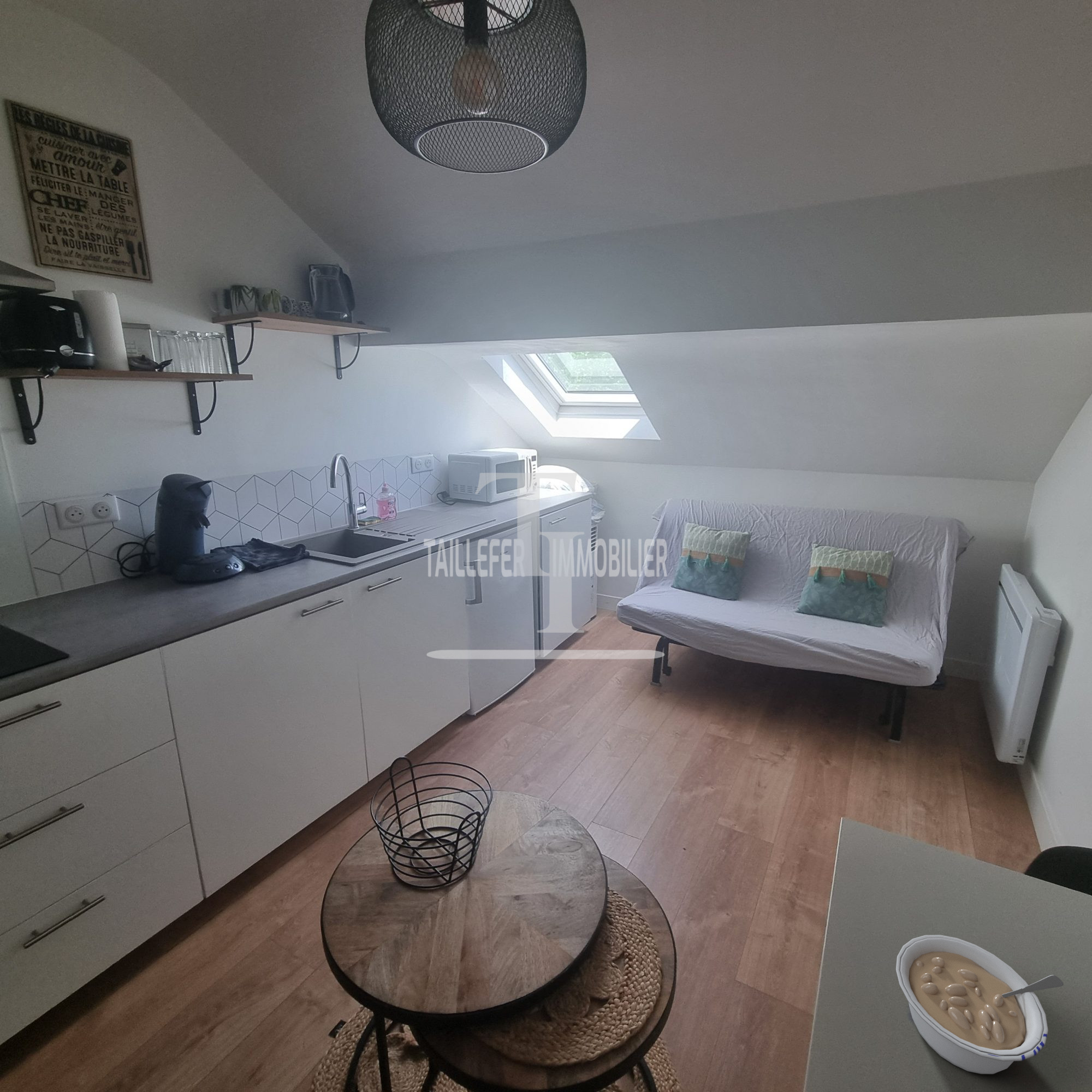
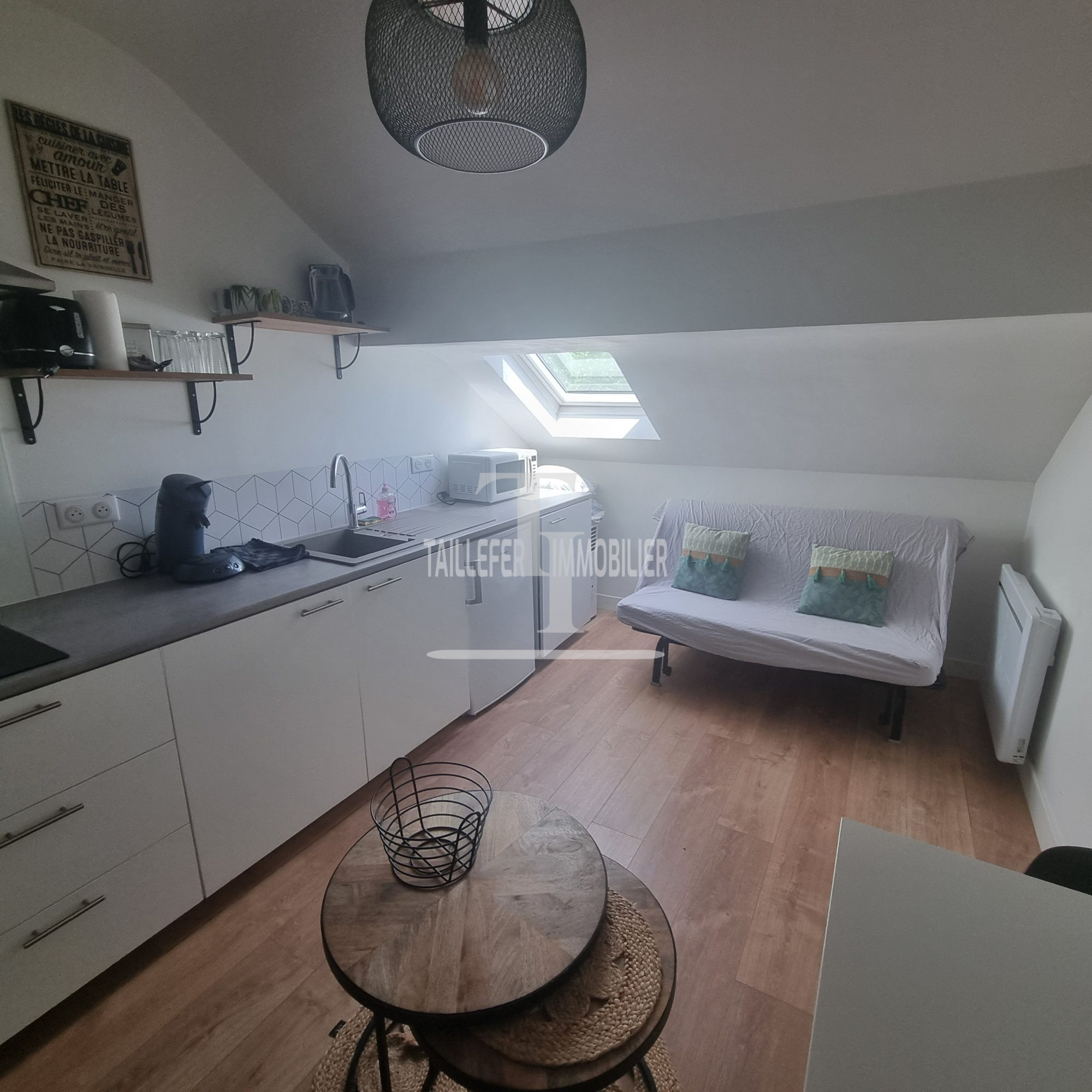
- legume (966, 1002)
